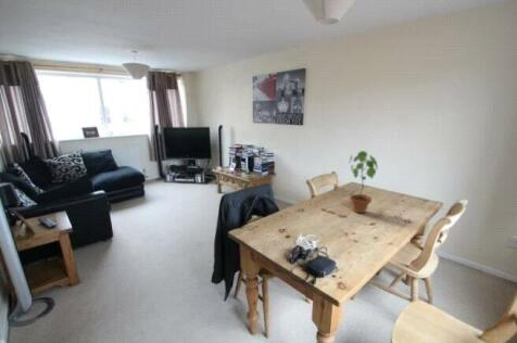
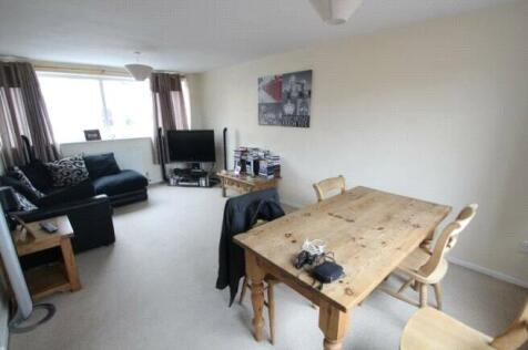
- potted plant (362, 182)
